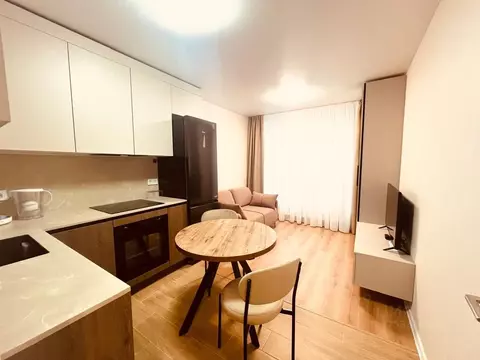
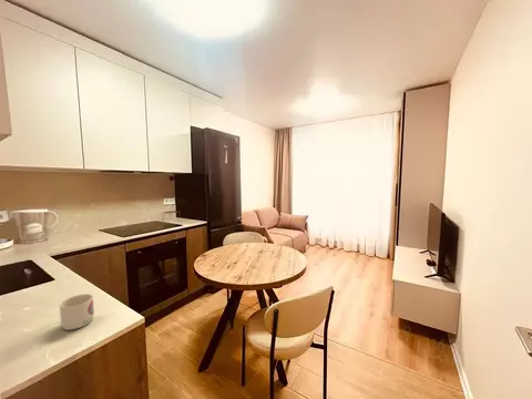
+ mug (76, 309)
